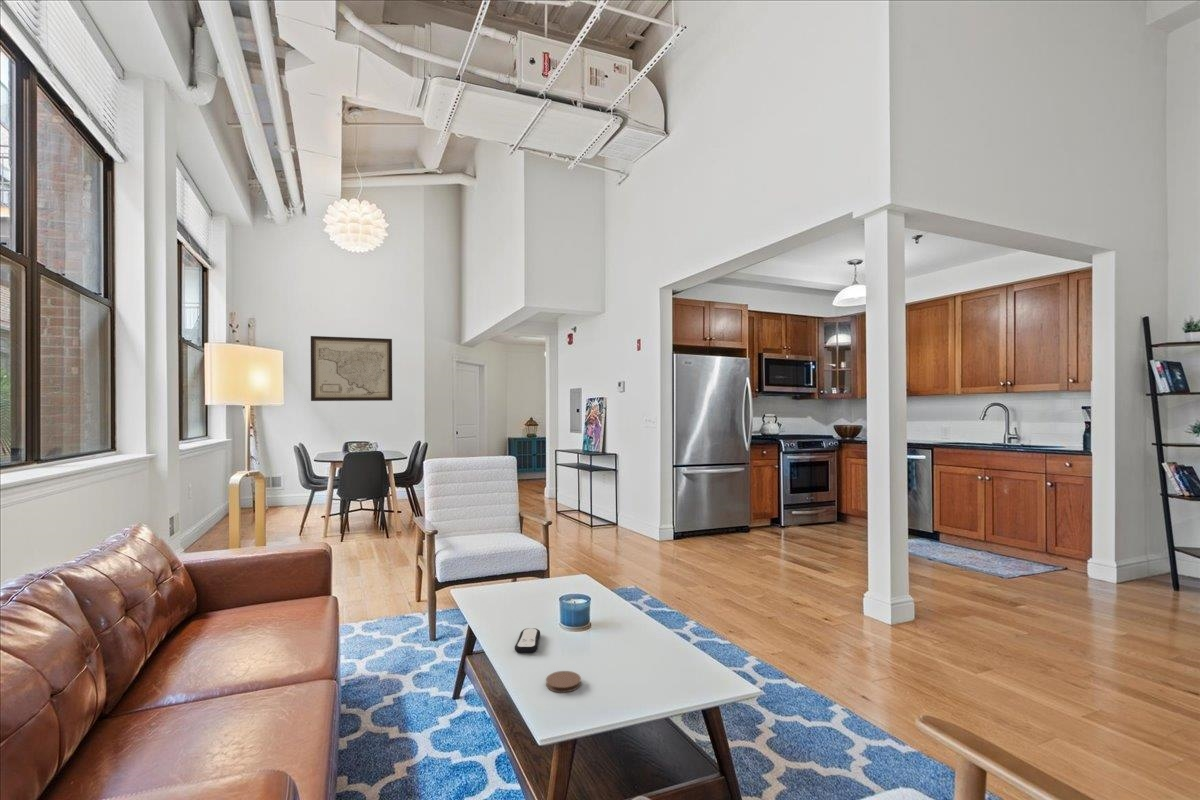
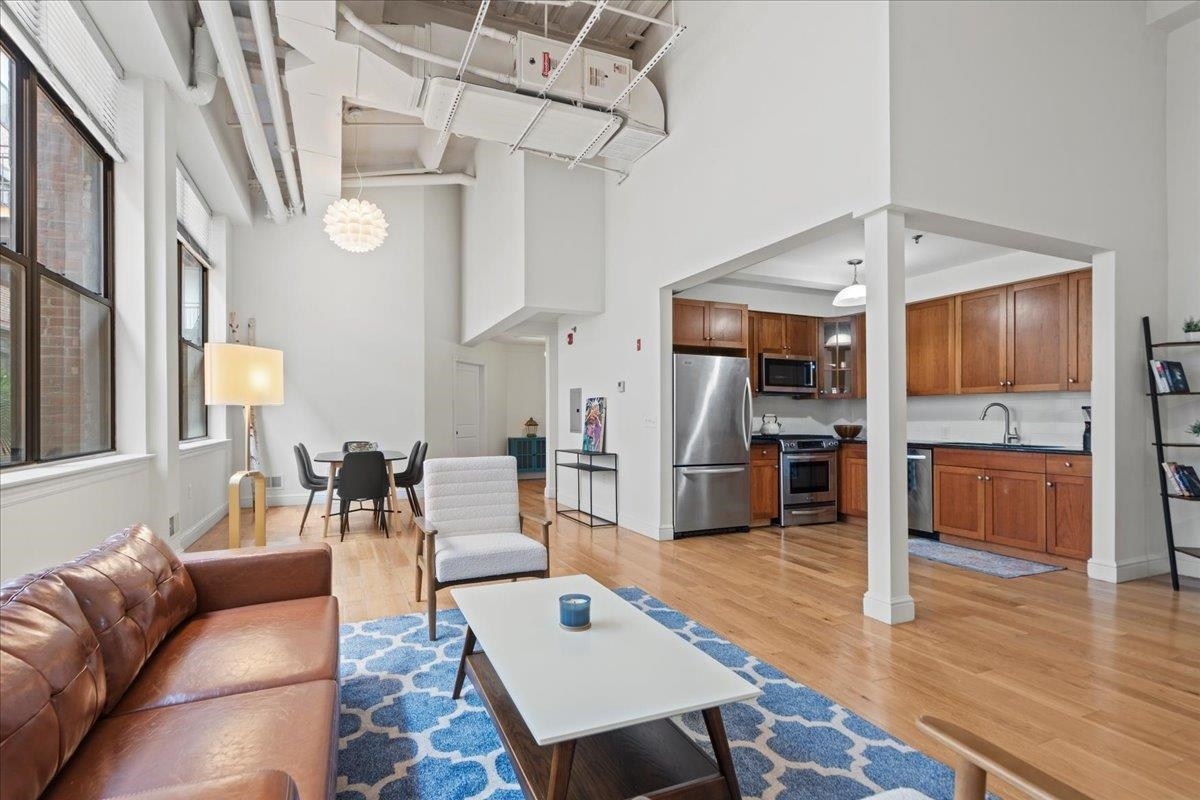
- coaster (563, 681)
- remote control (528, 639)
- wall art (352, 369)
